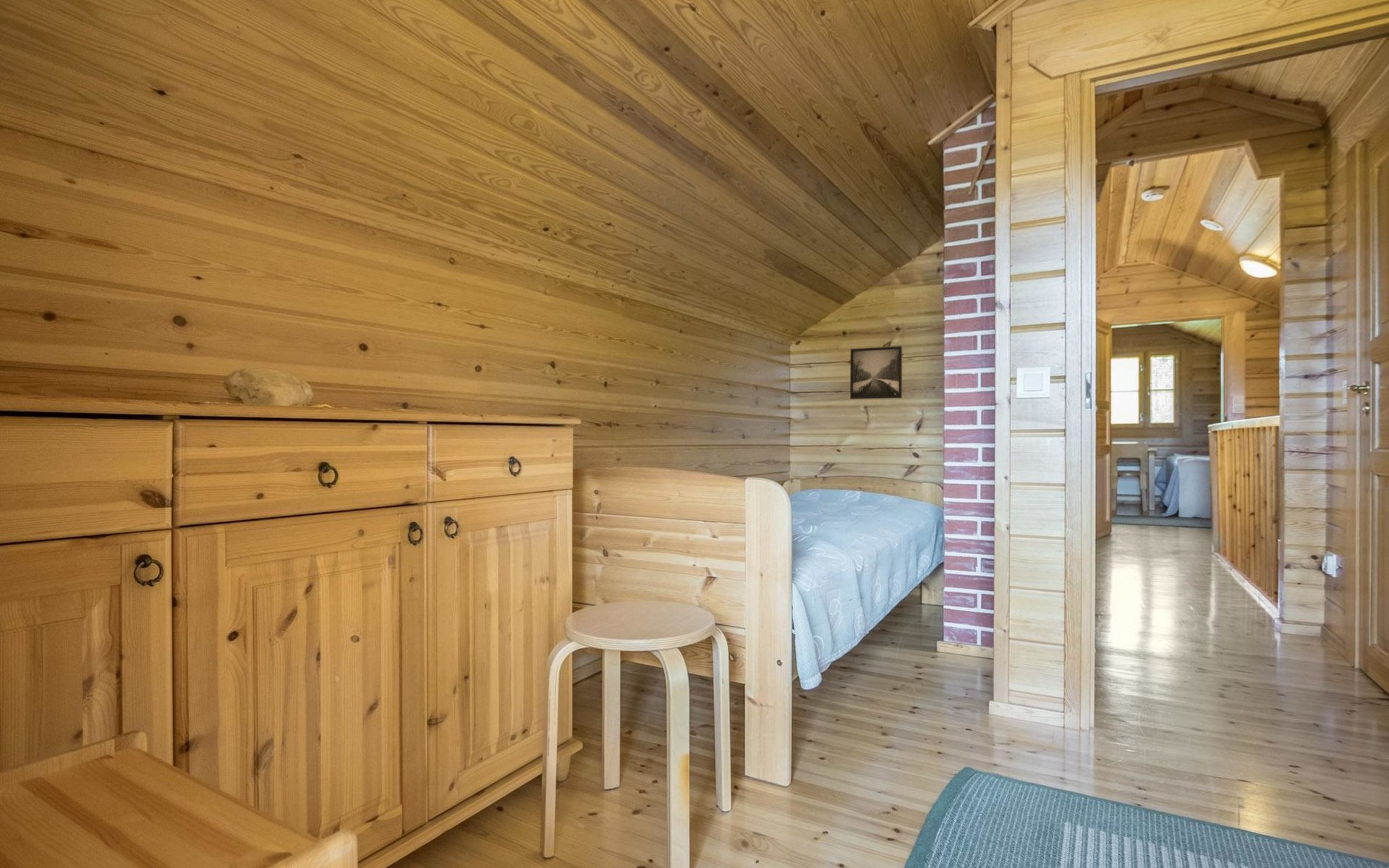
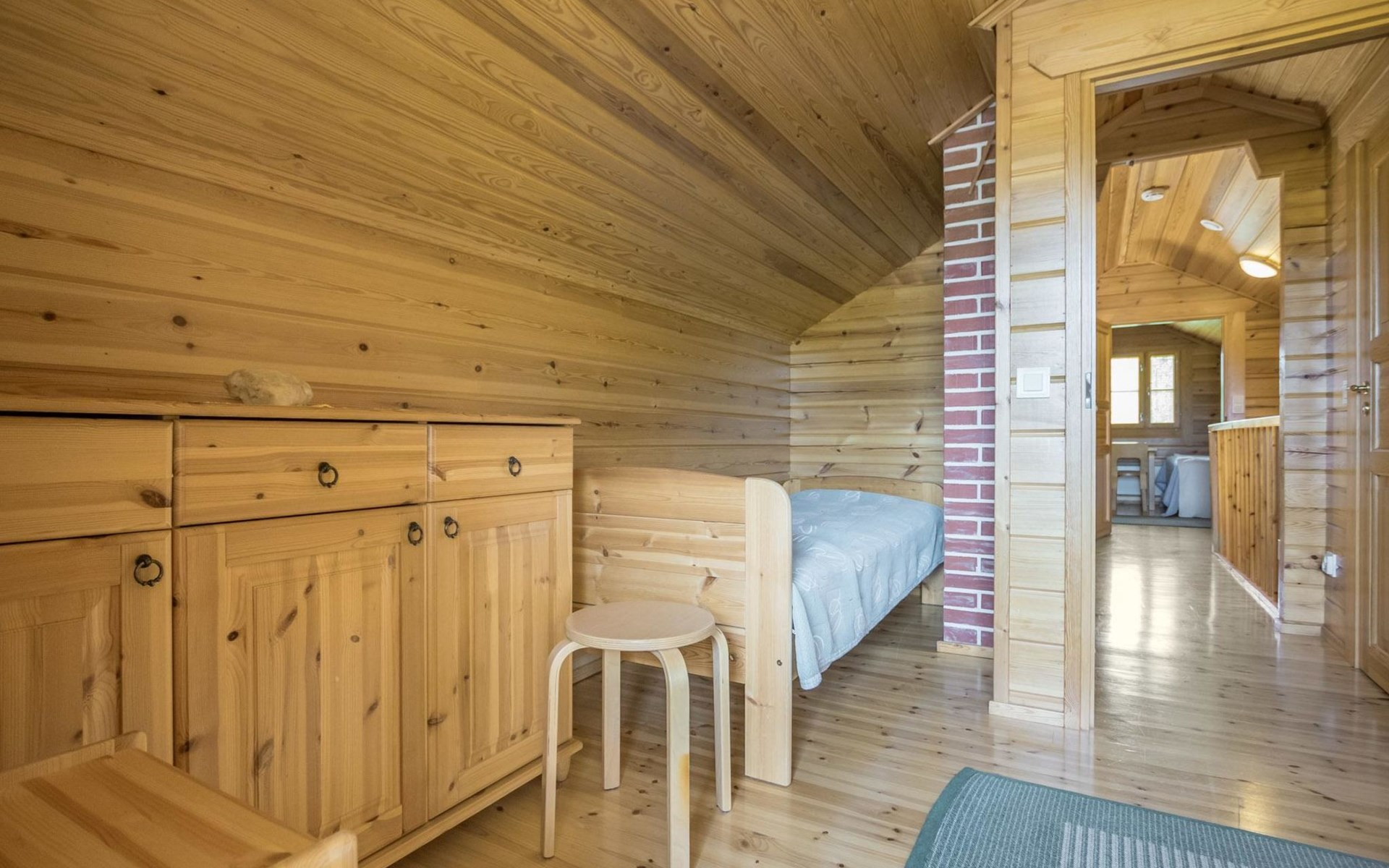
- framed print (875, 373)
